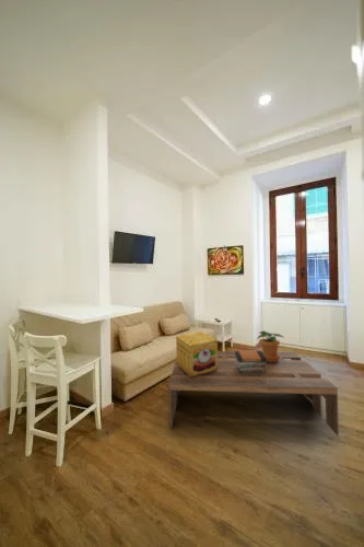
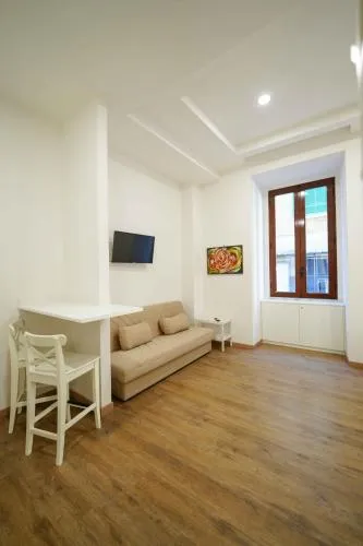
- potted plant (271, 345)
- coffee table (242, 383)
- decorative box (196, 352)
- book stack (249, 361)
